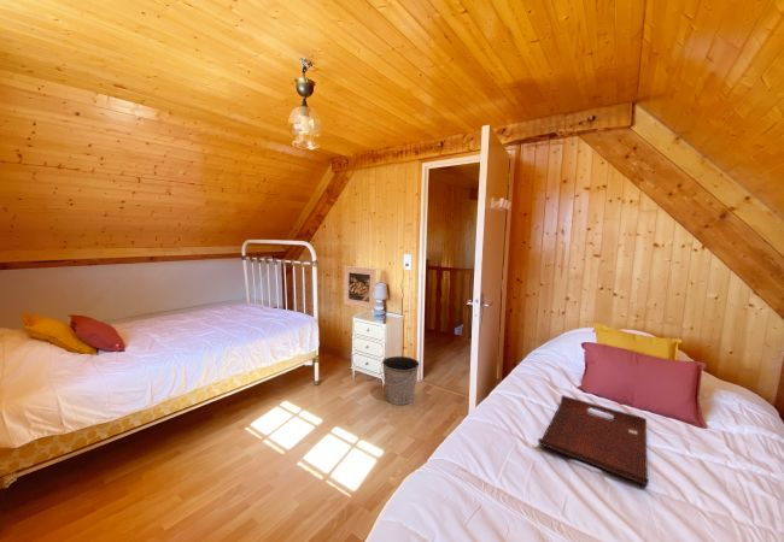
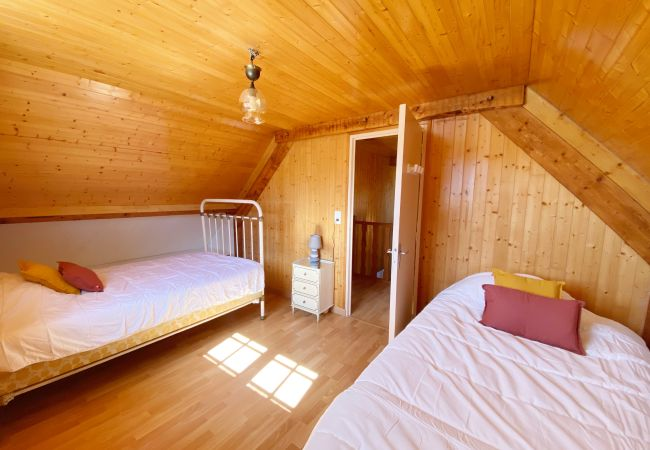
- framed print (358, 287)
- serving tray (595, 432)
- bucket (399, 379)
